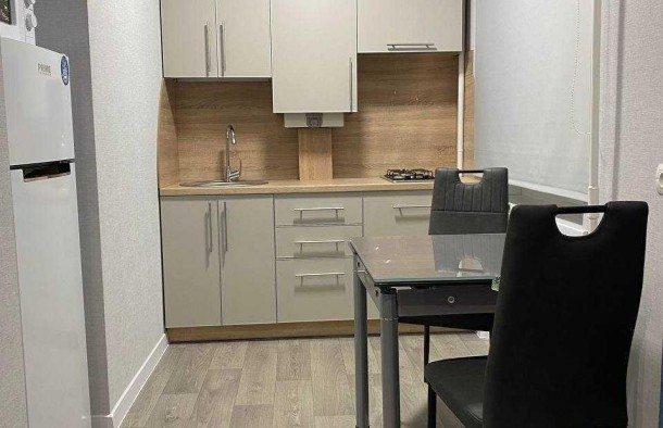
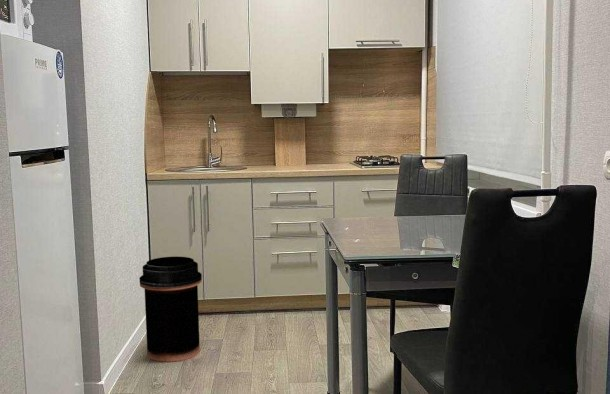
+ trash can (171, 306)
